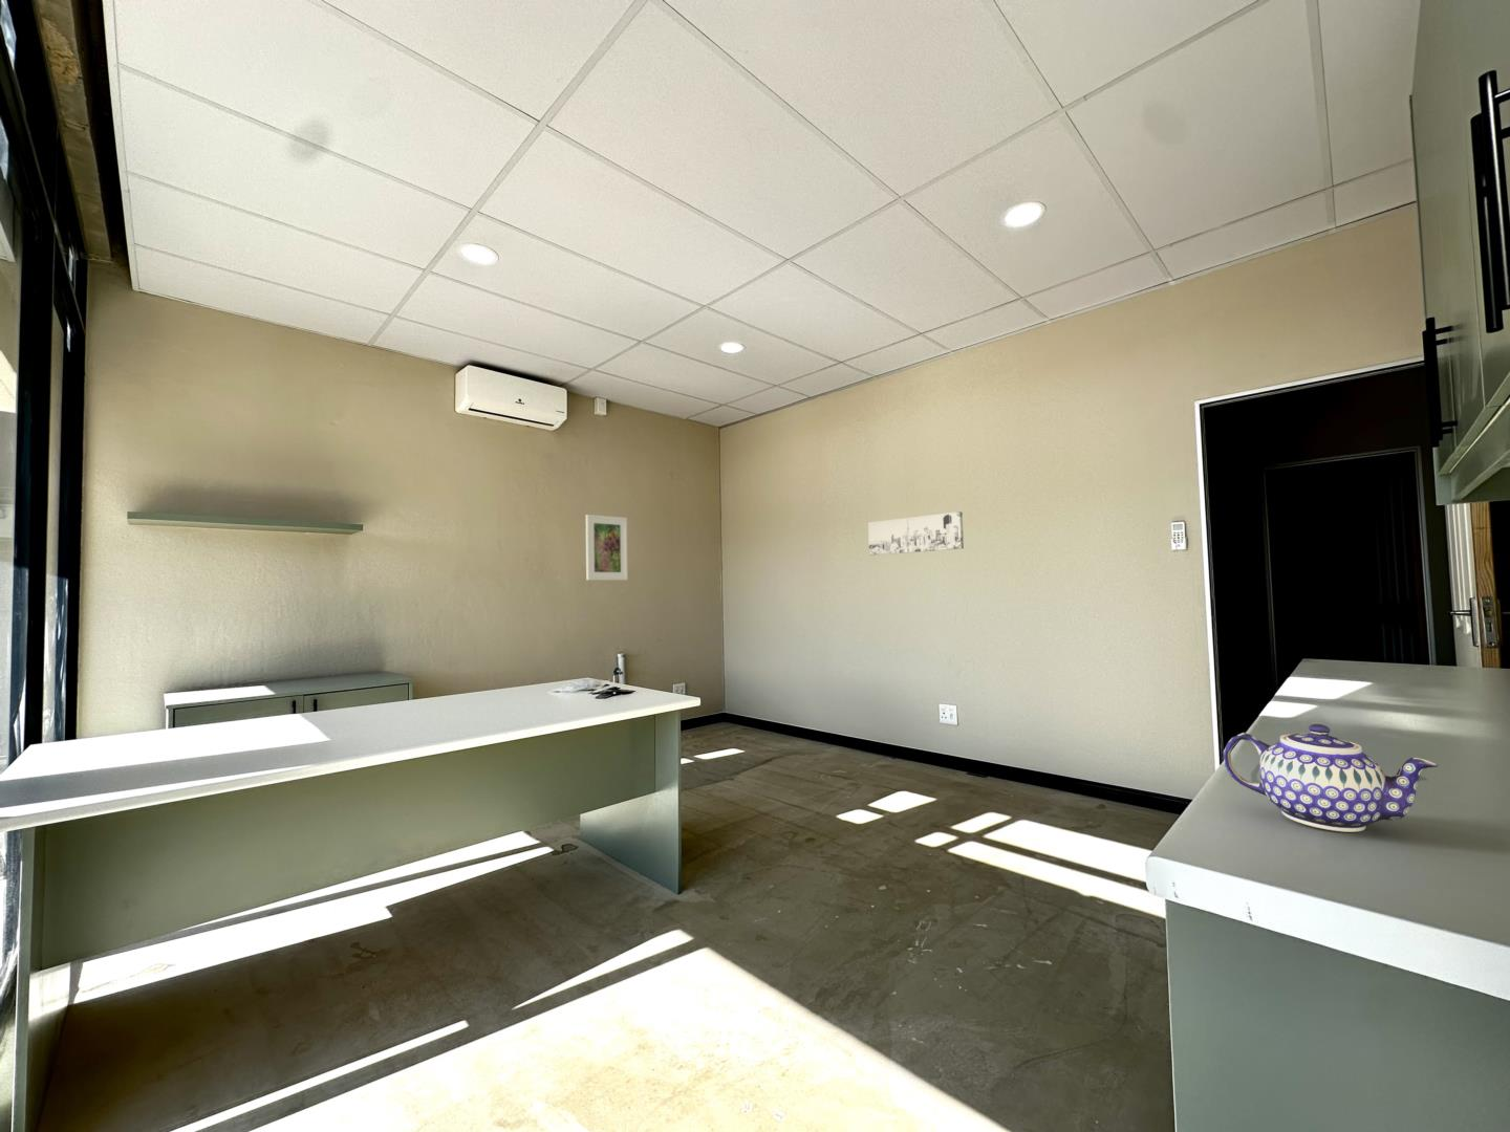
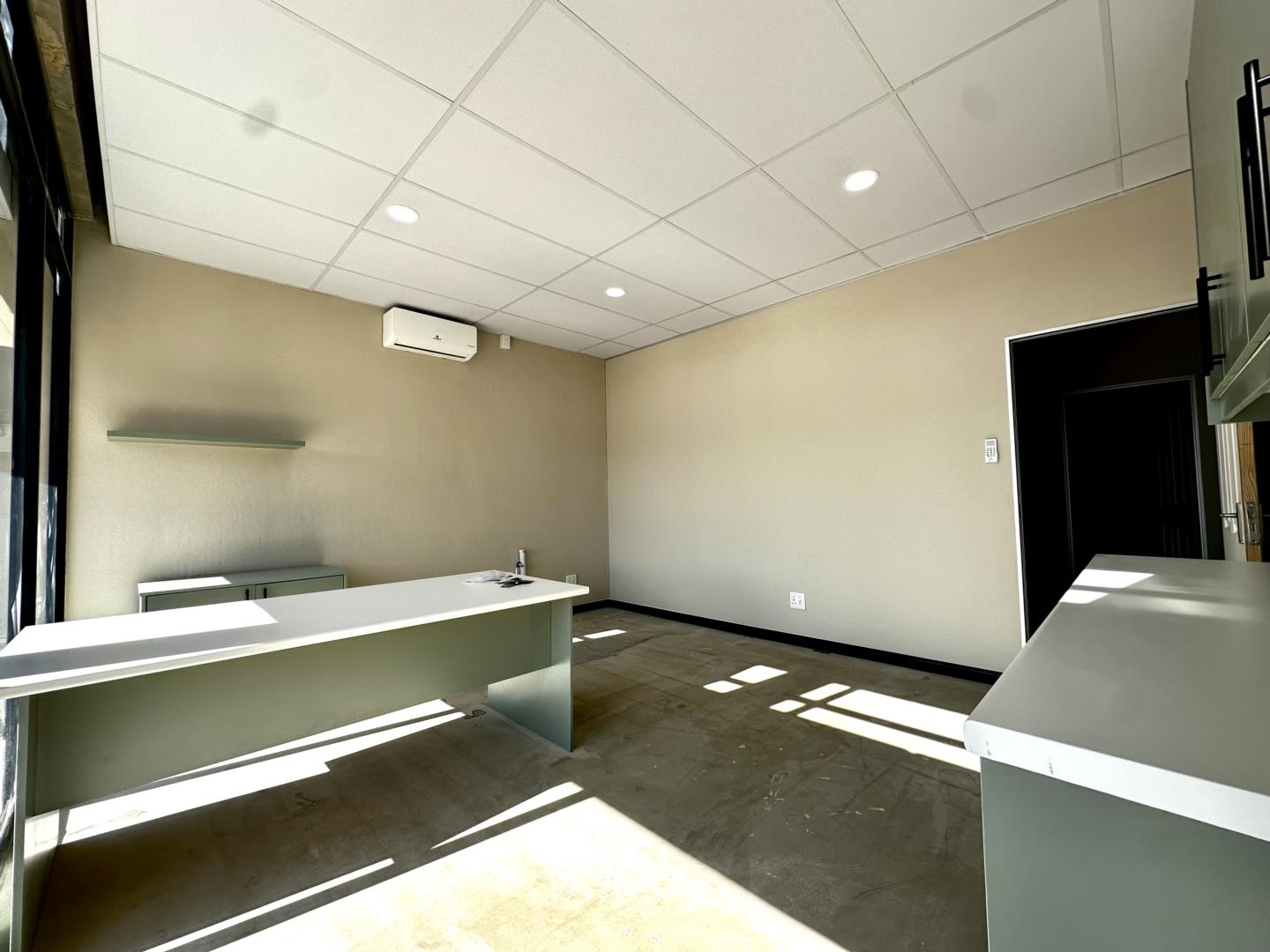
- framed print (608, 547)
- teapot (1321, 772)
- wall art (912, 535)
